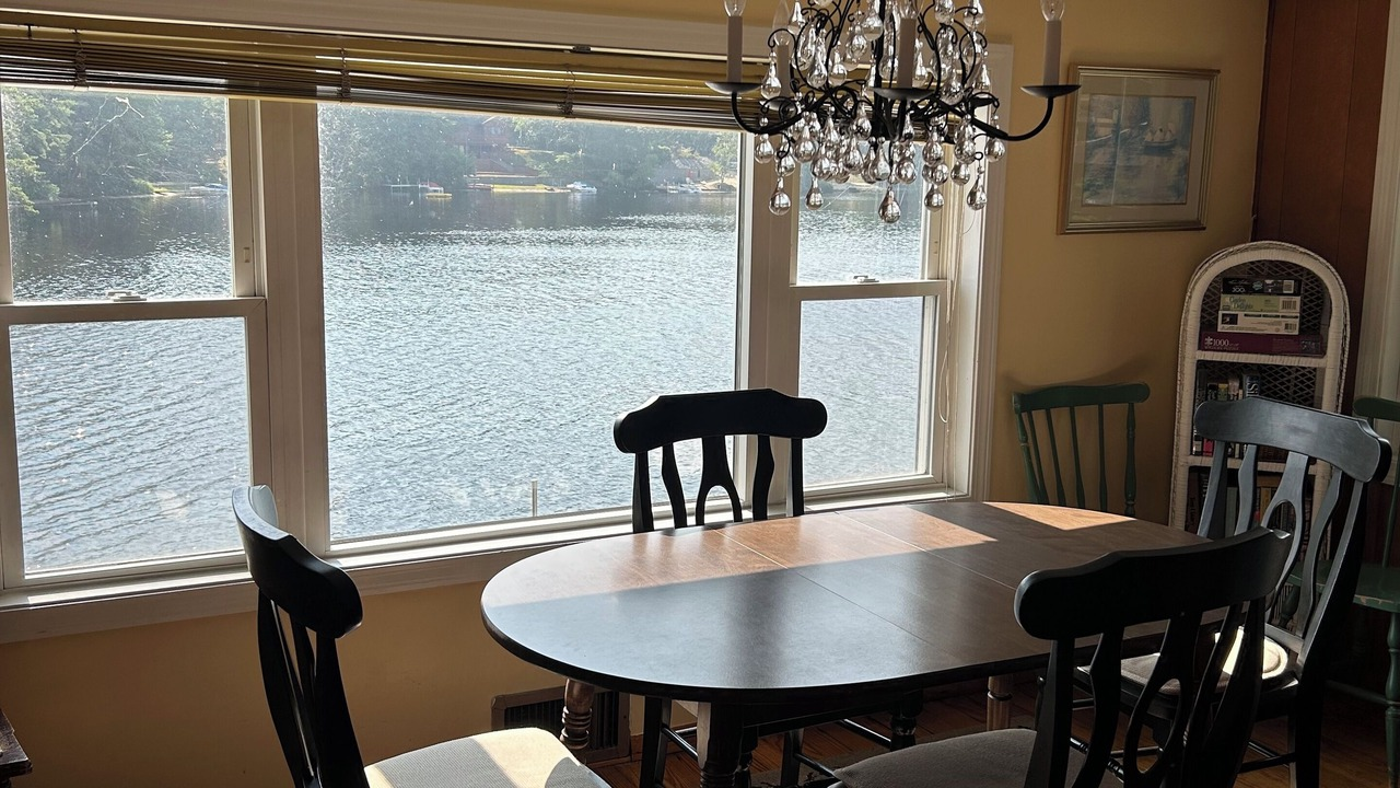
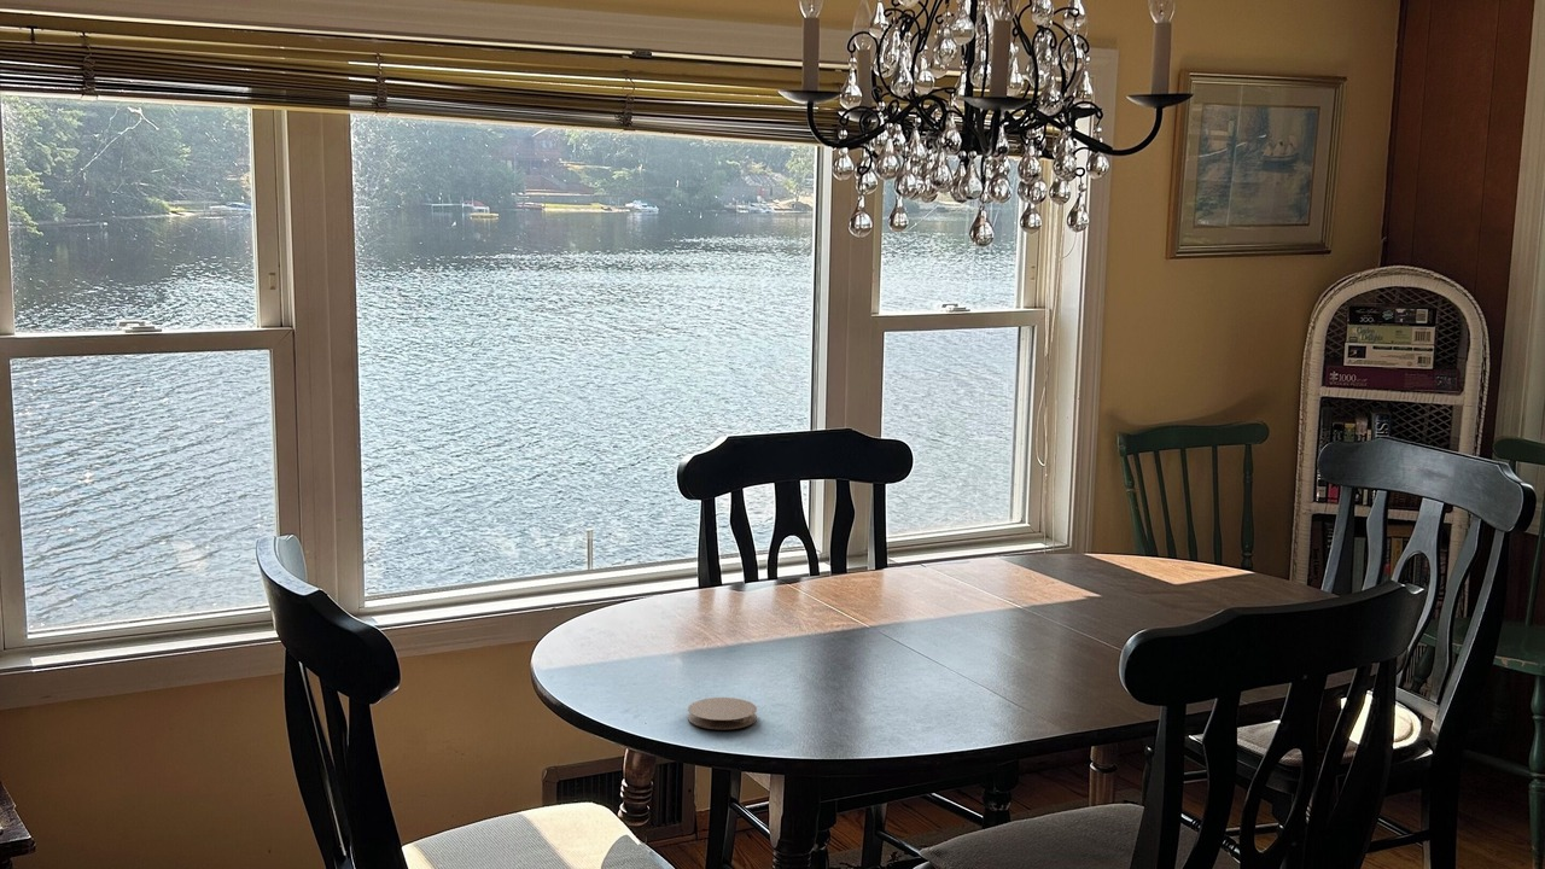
+ coaster (722, 712)
